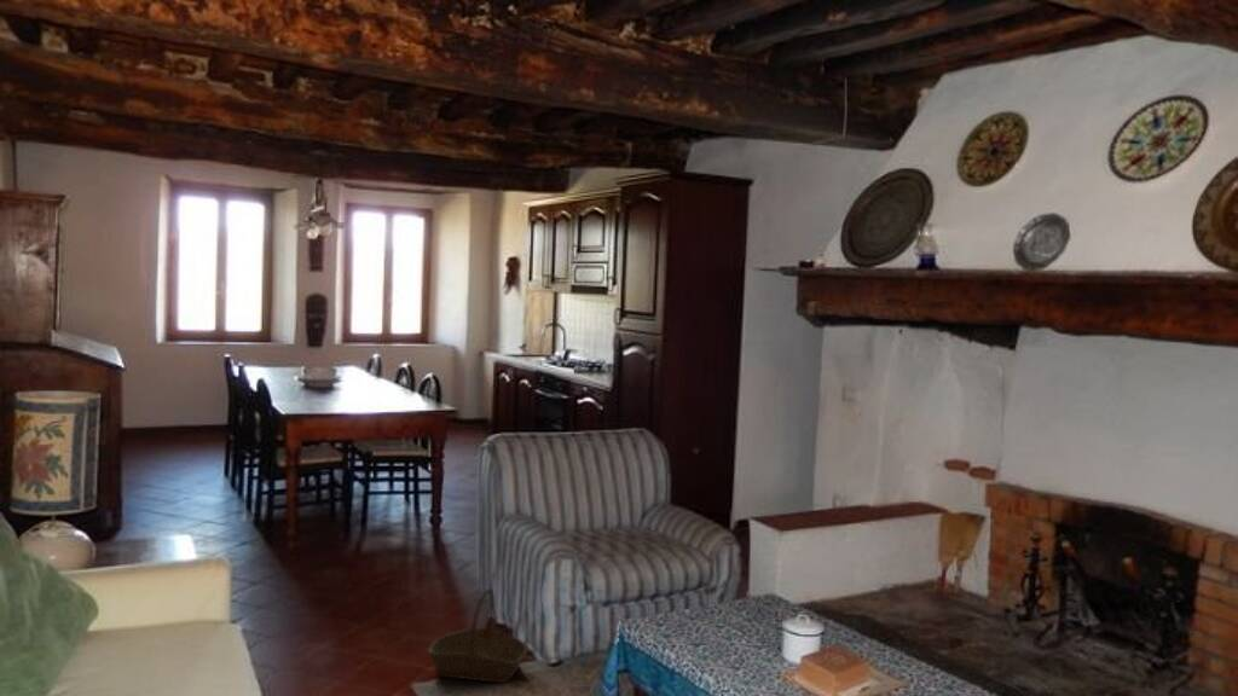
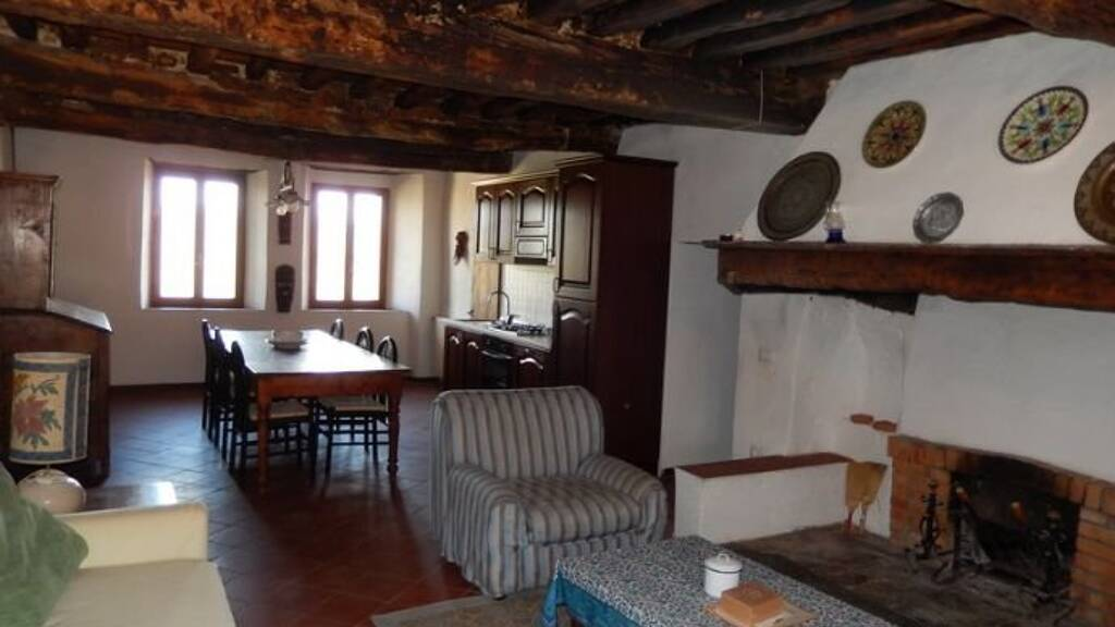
- basket (479, 631)
